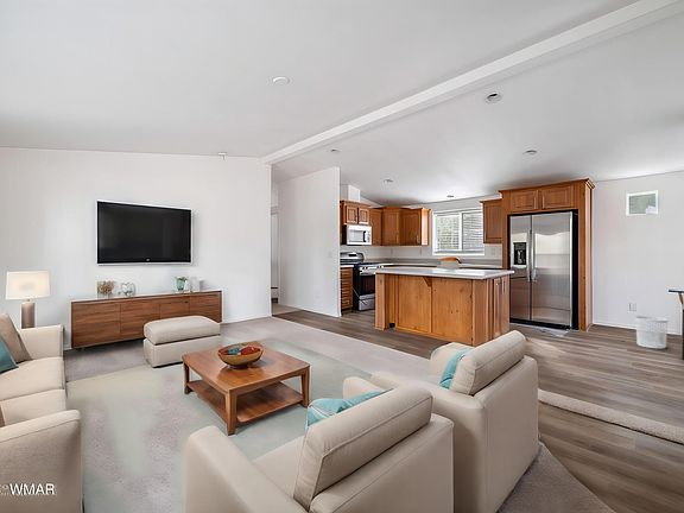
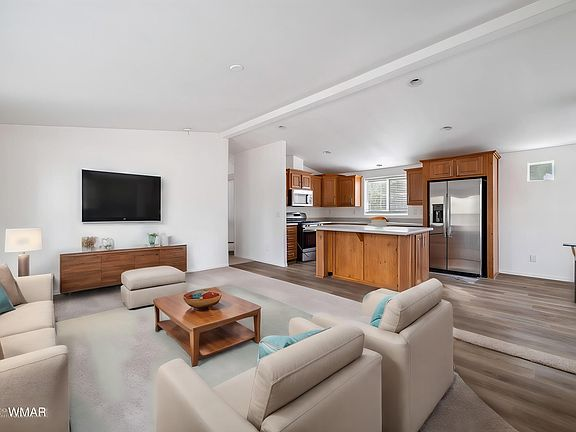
- waste bin (651, 331)
